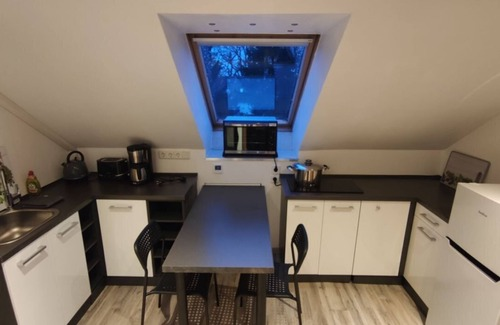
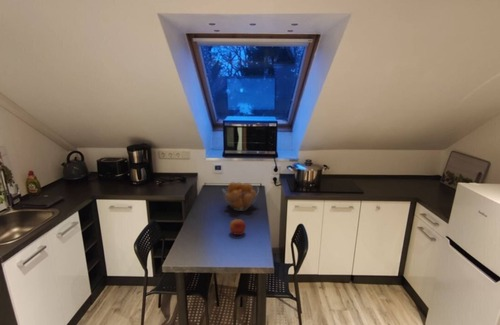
+ apple (237, 225)
+ fruit basket (240, 195)
